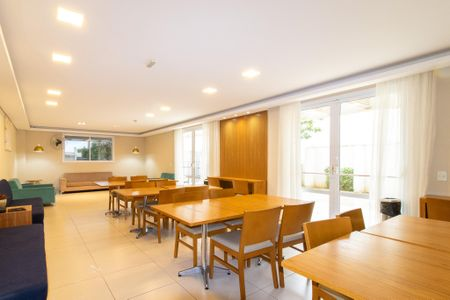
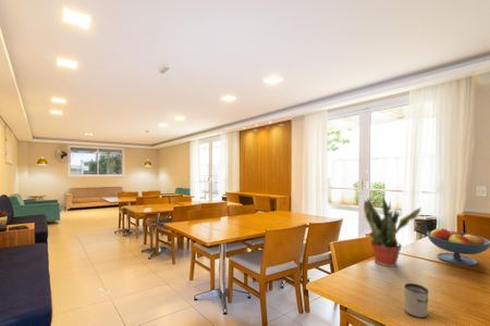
+ potted plant (390, 226)
+ mug (417, 299)
+ fruit bowl (456, 243)
